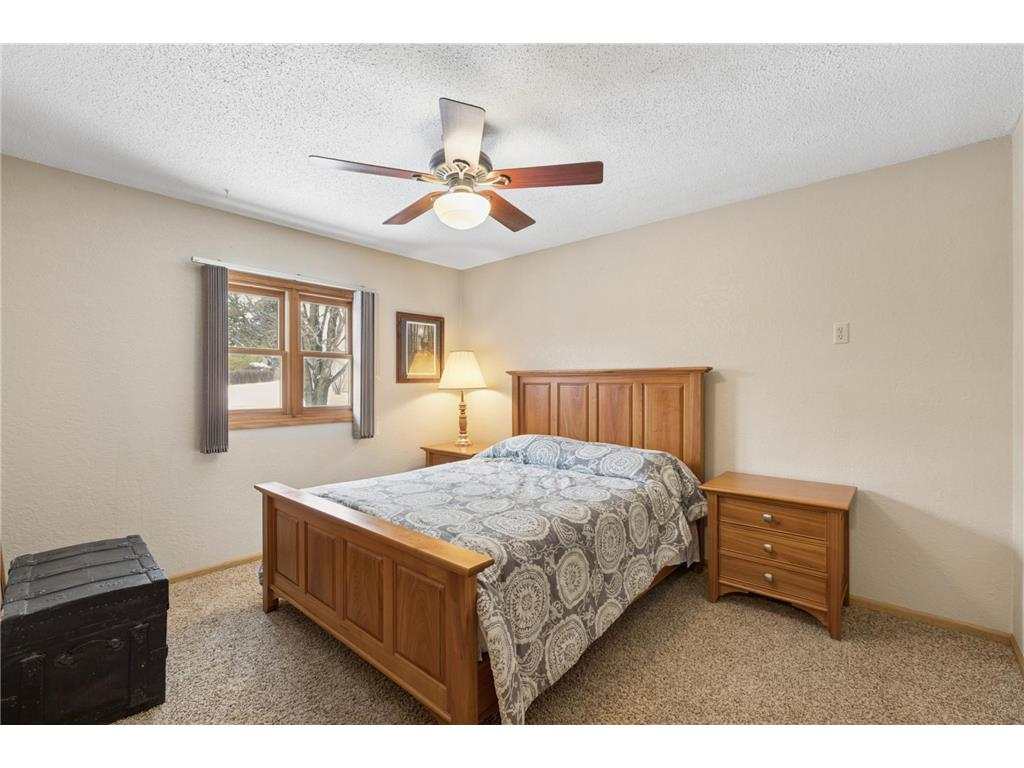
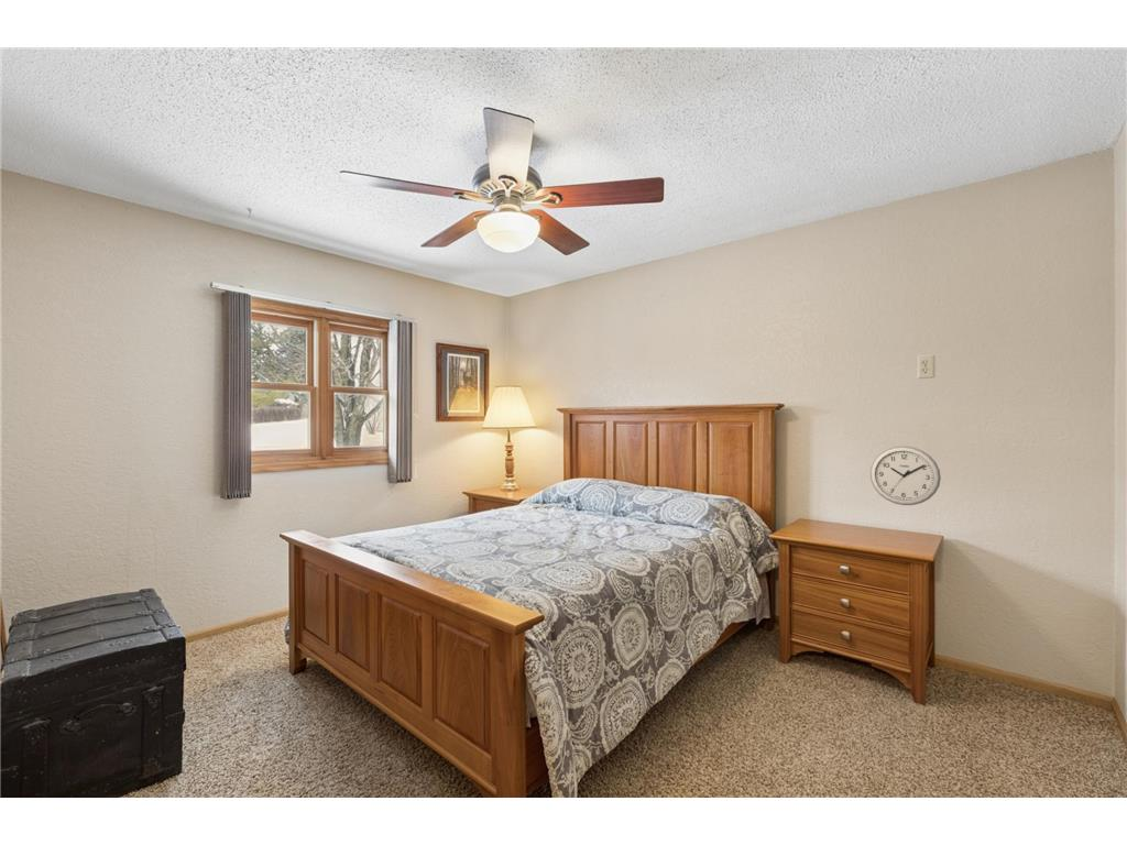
+ wall clock (904, 475)
